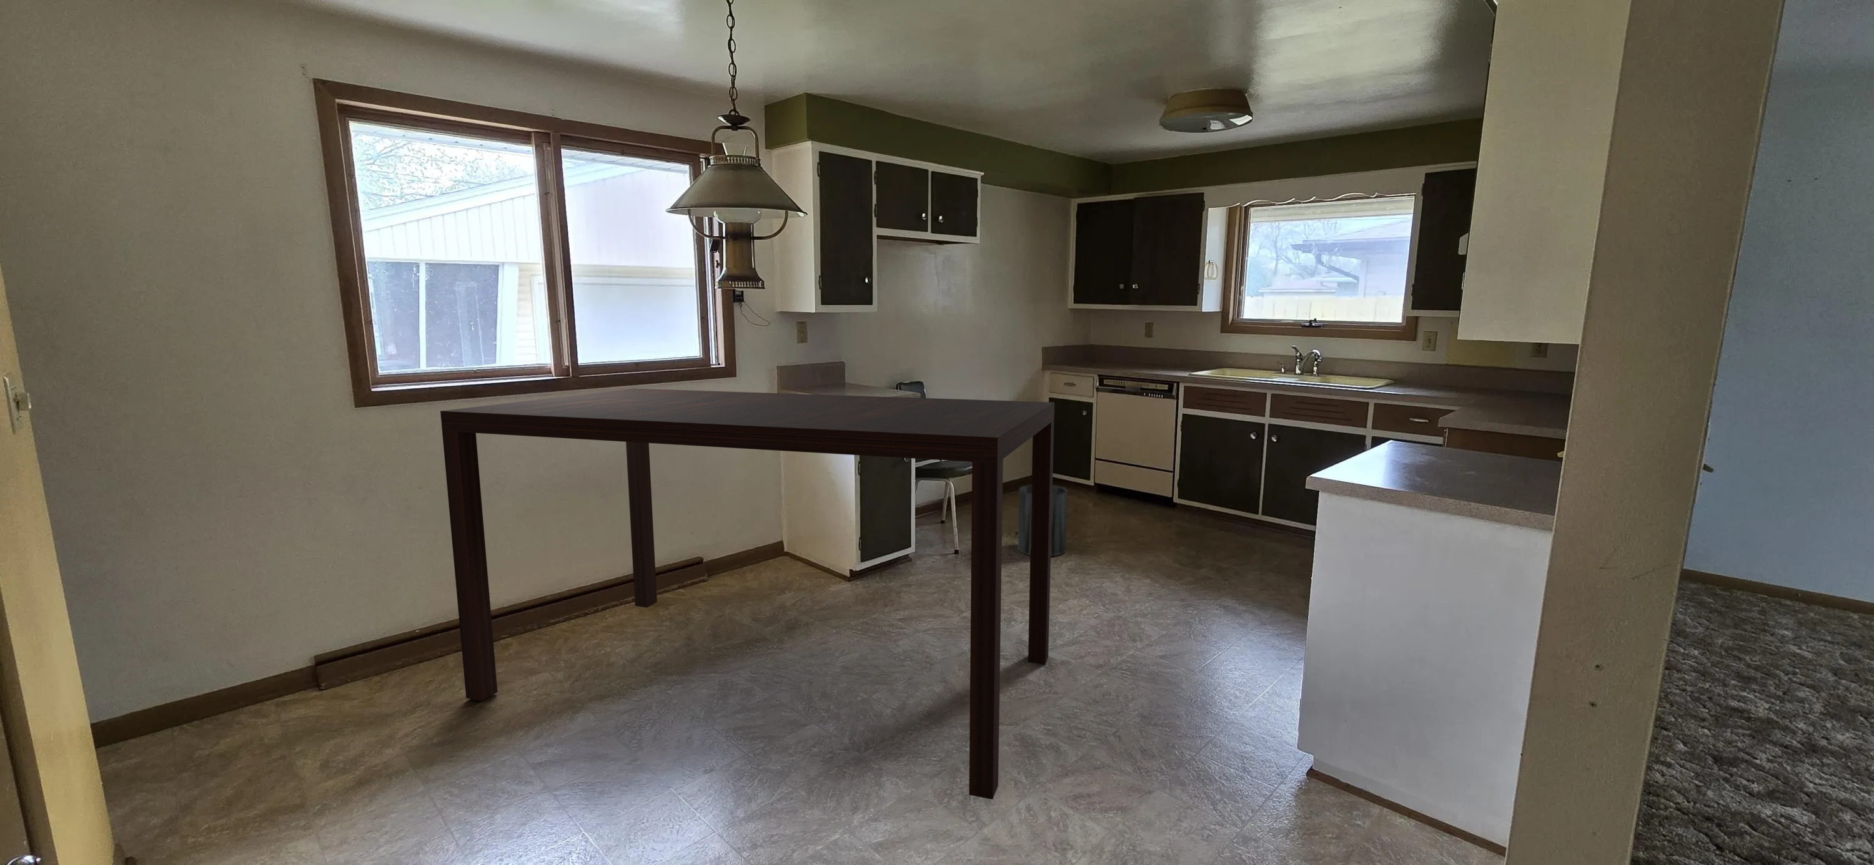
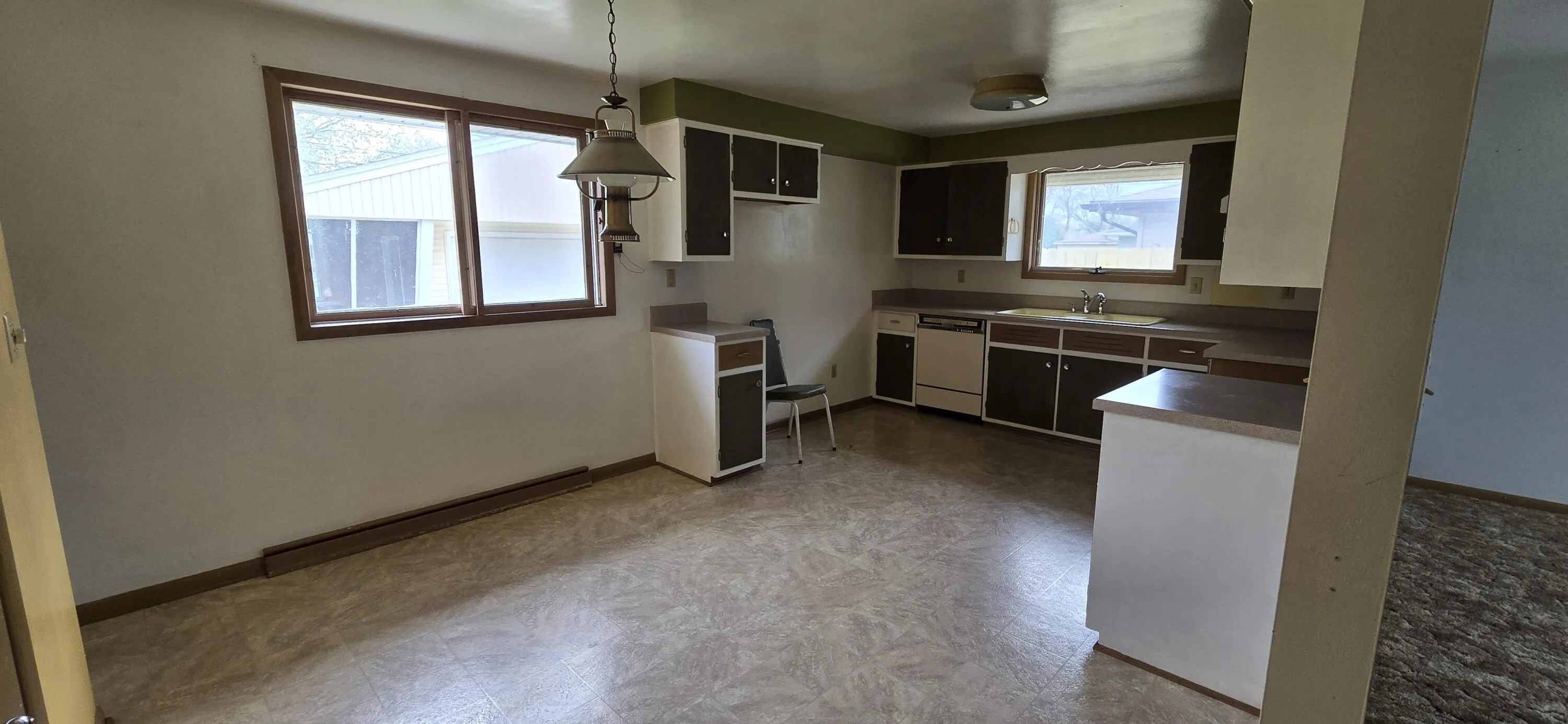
- trash can (1052, 520)
- dining table (773, 450)
